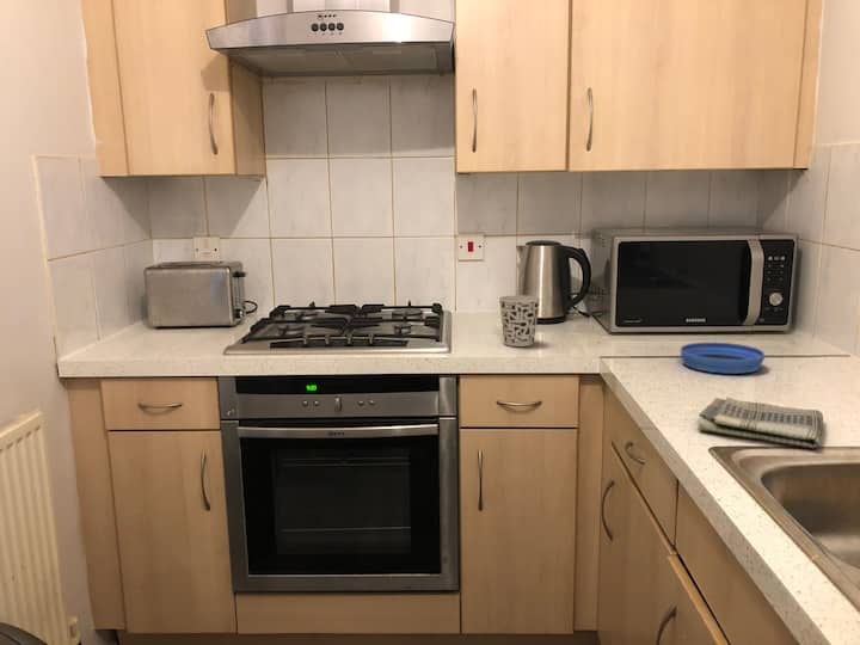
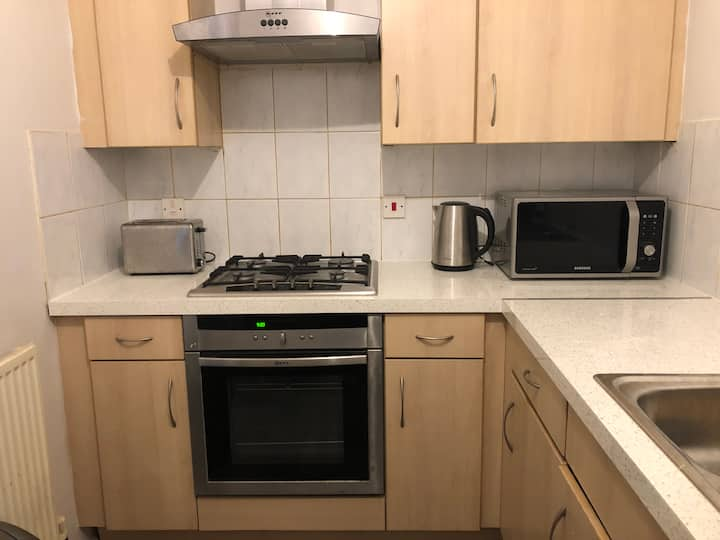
- bowl (720, 357)
- cup (518, 320)
- dish towel (761, 417)
